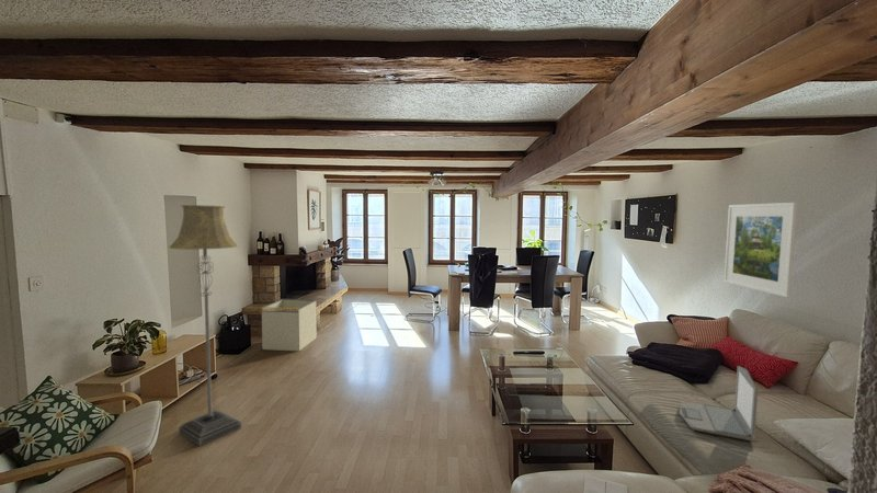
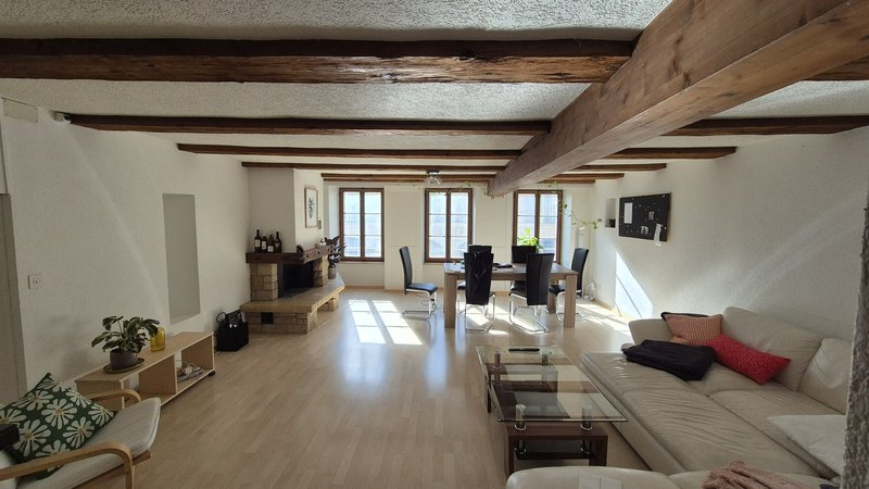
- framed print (756, 246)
- storage bin (289, 323)
- floor lamp (207, 320)
- laptop (711, 405)
